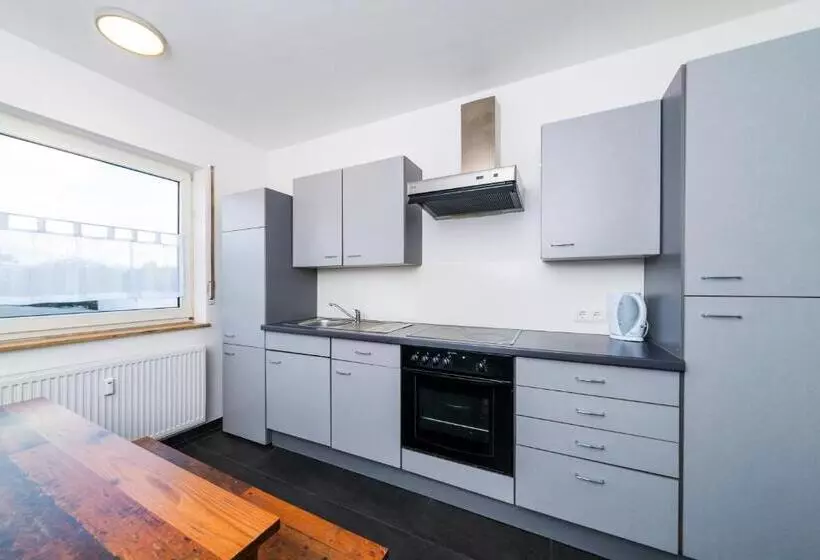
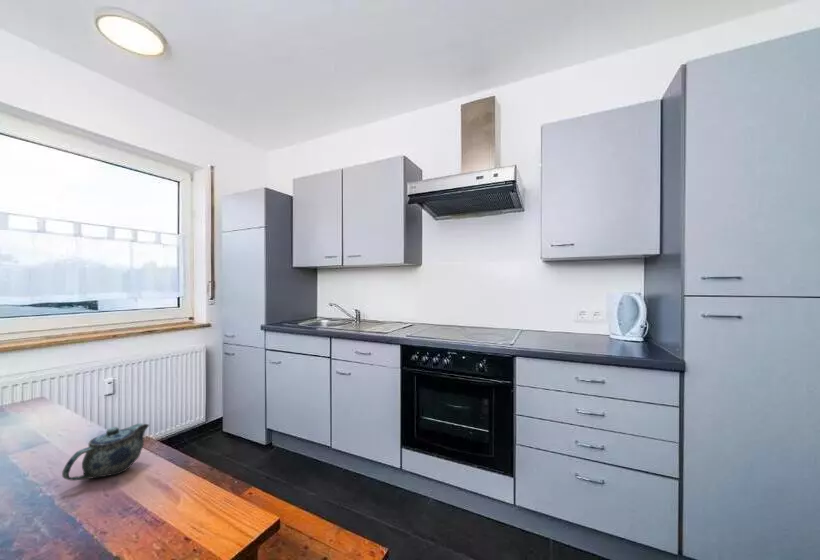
+ chinaware (110, 449)
